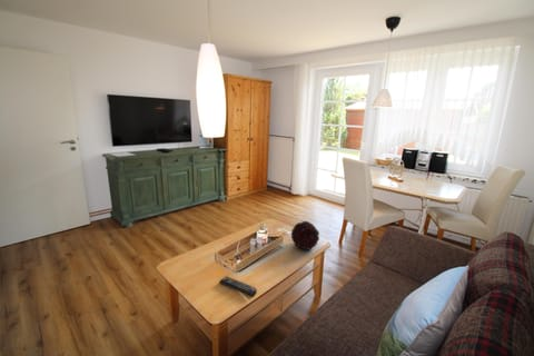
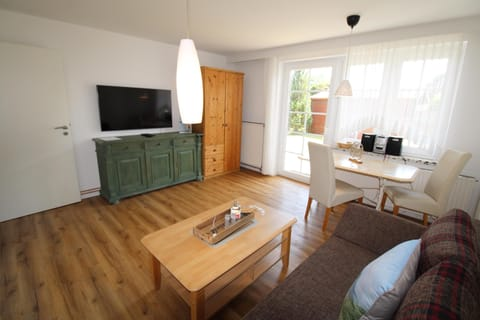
- decorative orb (305, 235)
- remote control (237, 285)
